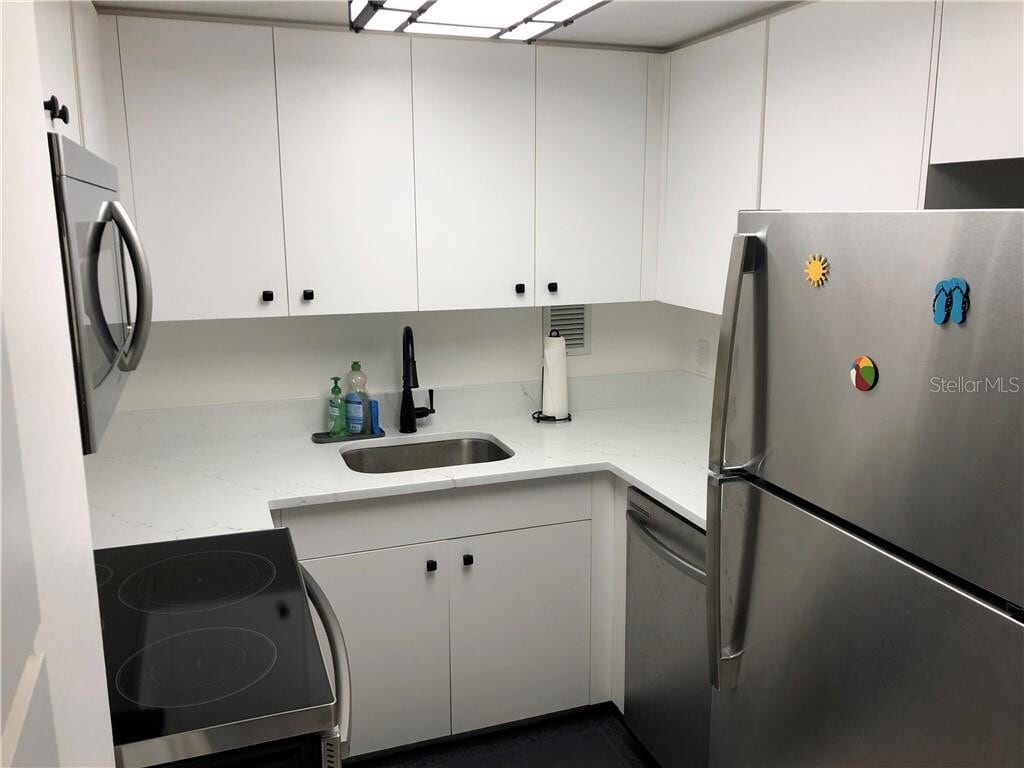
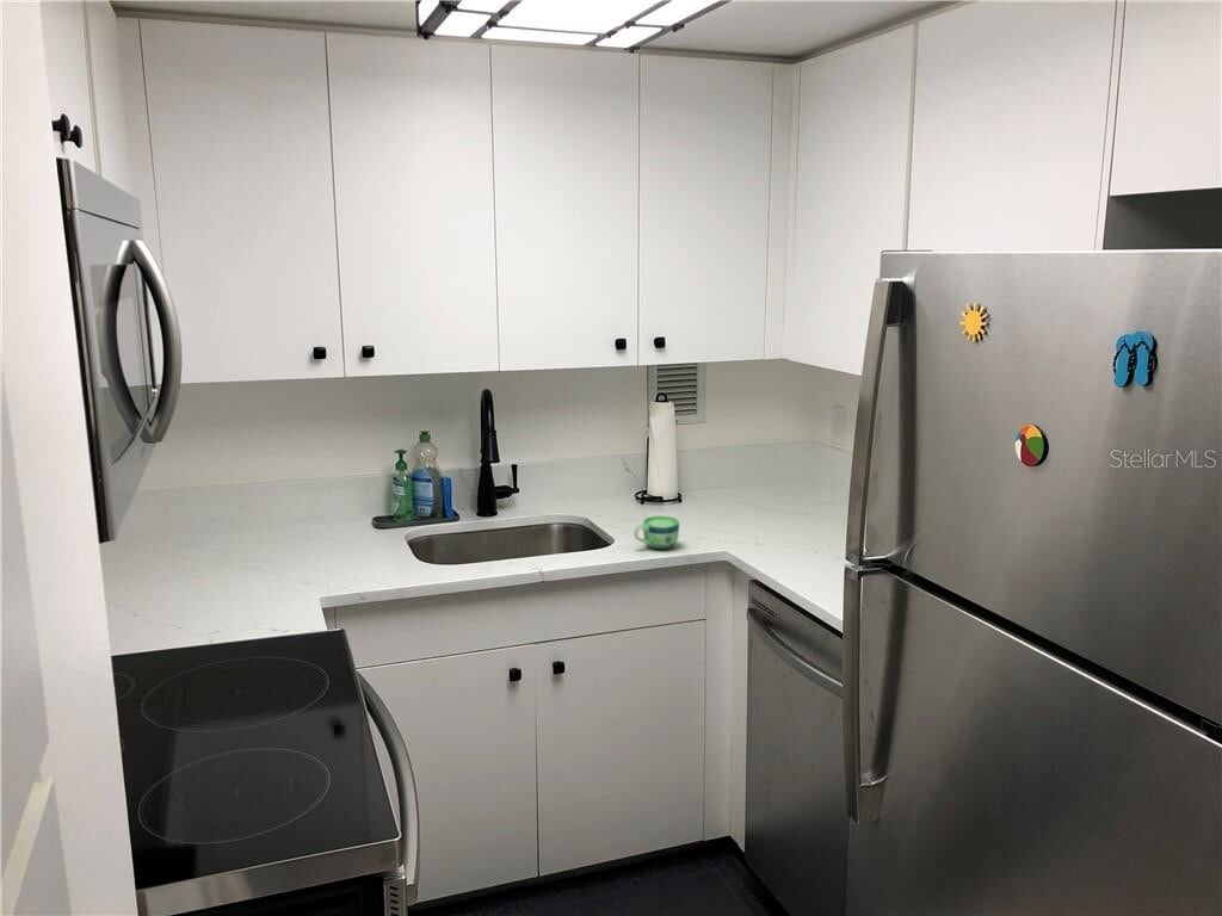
+ cup (656, 533)
